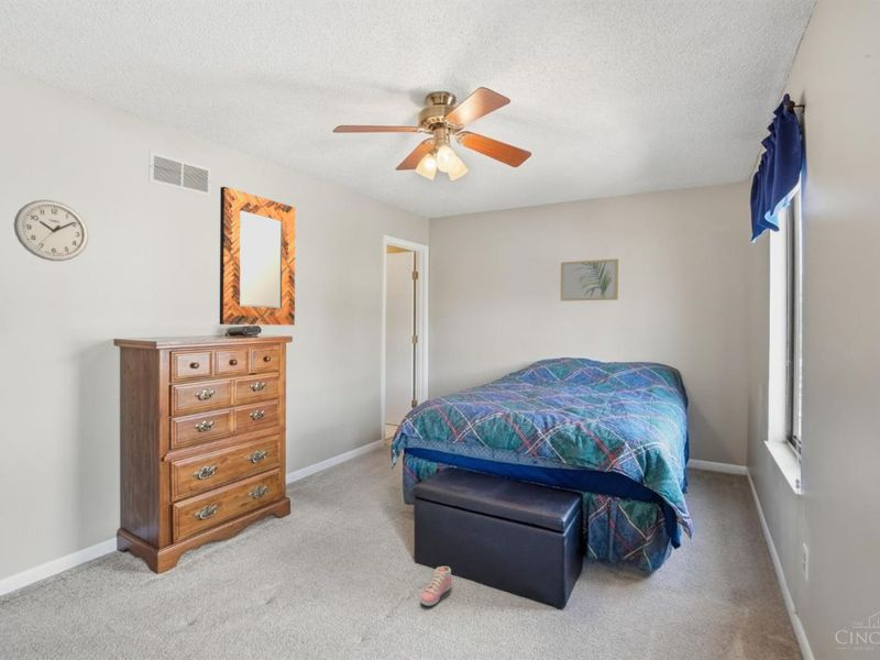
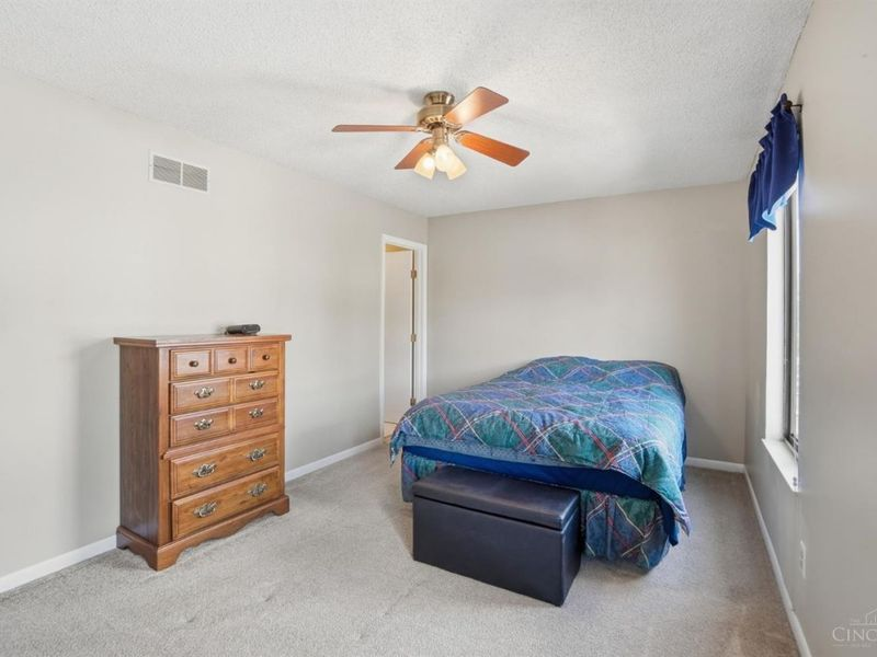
- sneaker (436, 582)
- home mirror (260, 261)
- wall art (588, 280)
- wall clock (53, 230)
